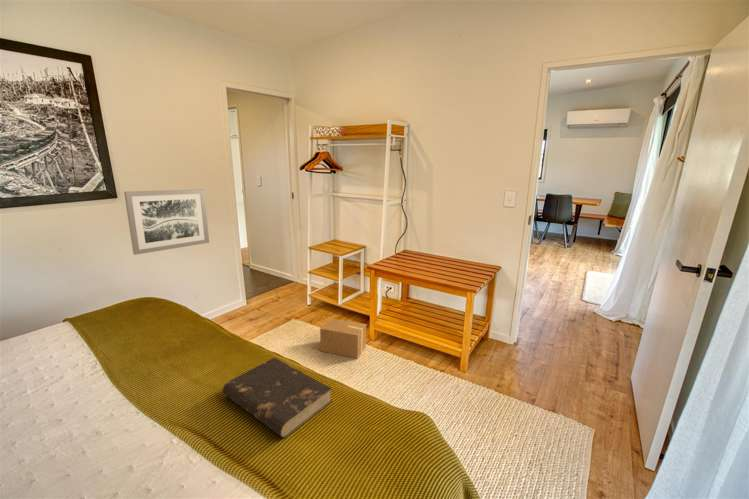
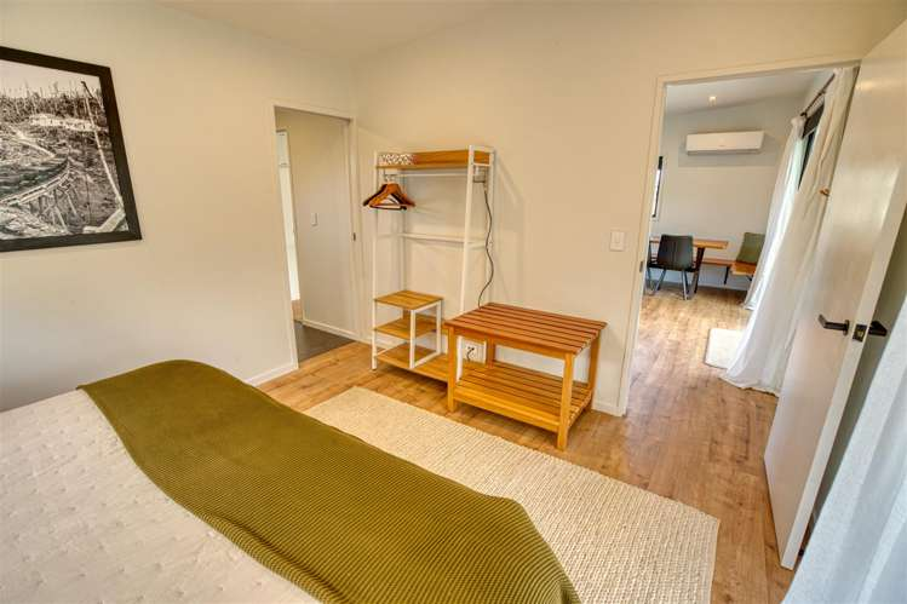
- book (277, 393)
- wall art (171, 219)
- cardboard box (343, 337)
